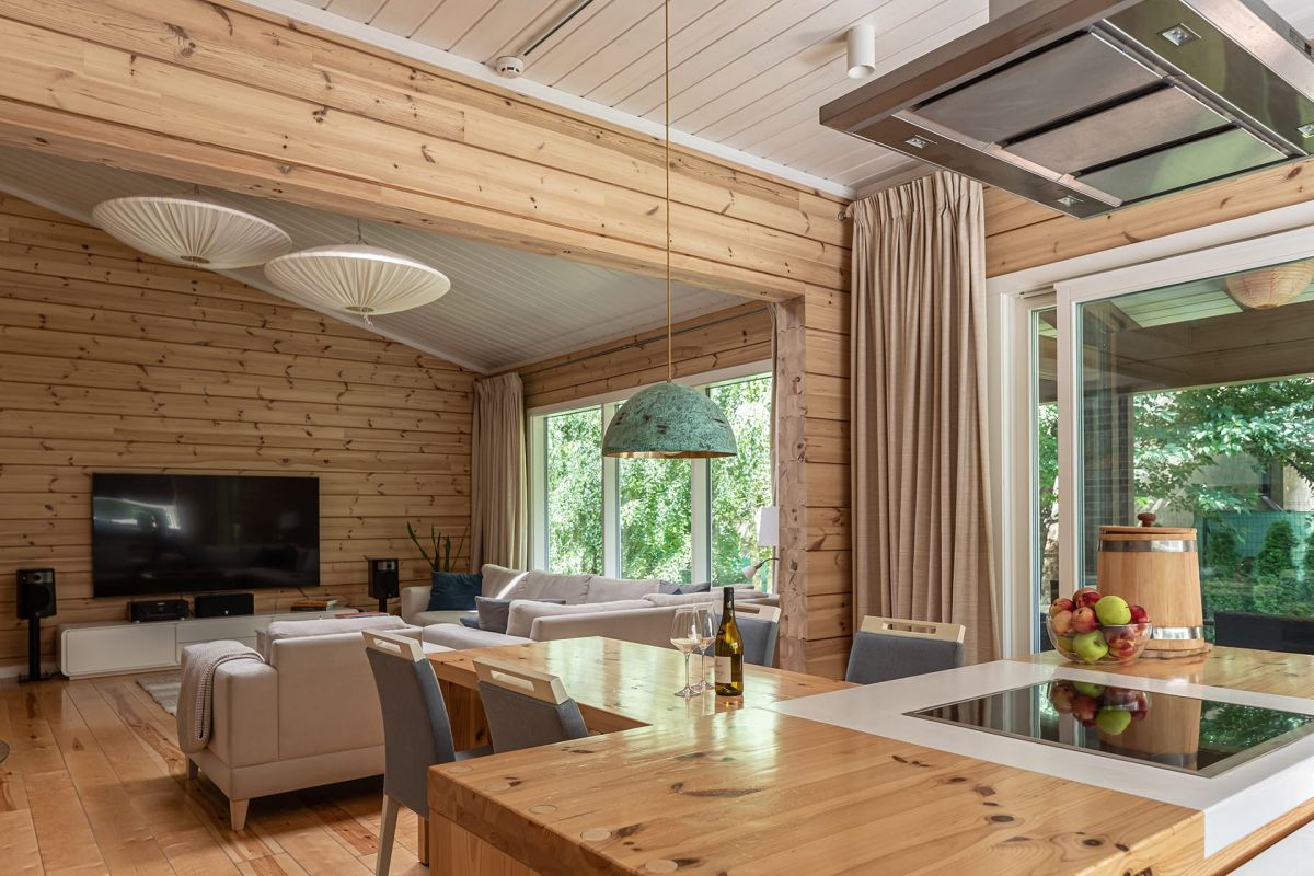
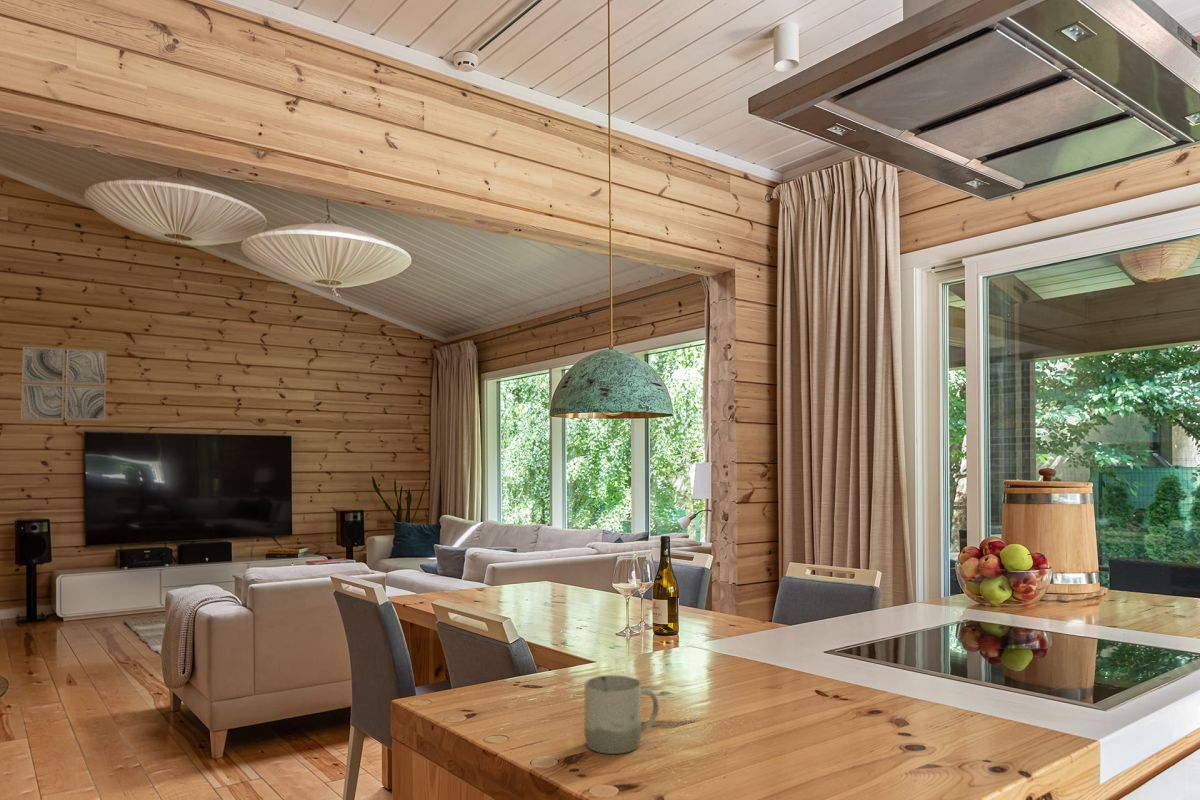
+ cup (623, 711)
+ wall art (66, 385)
